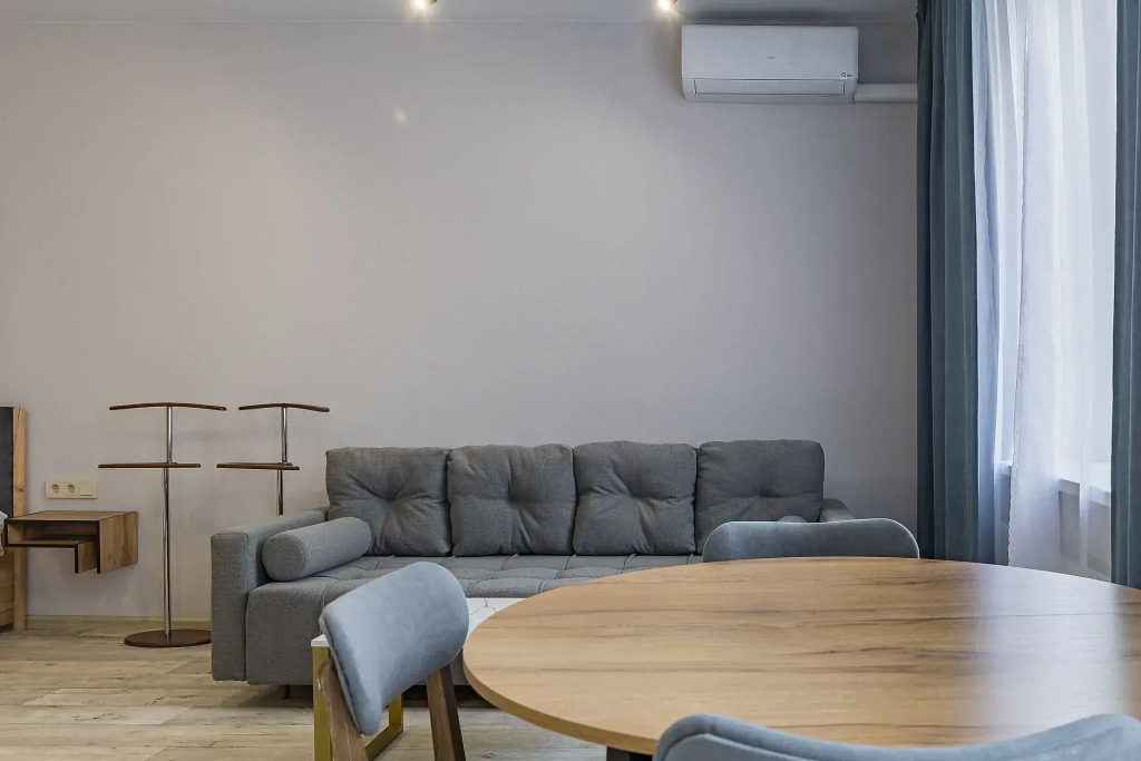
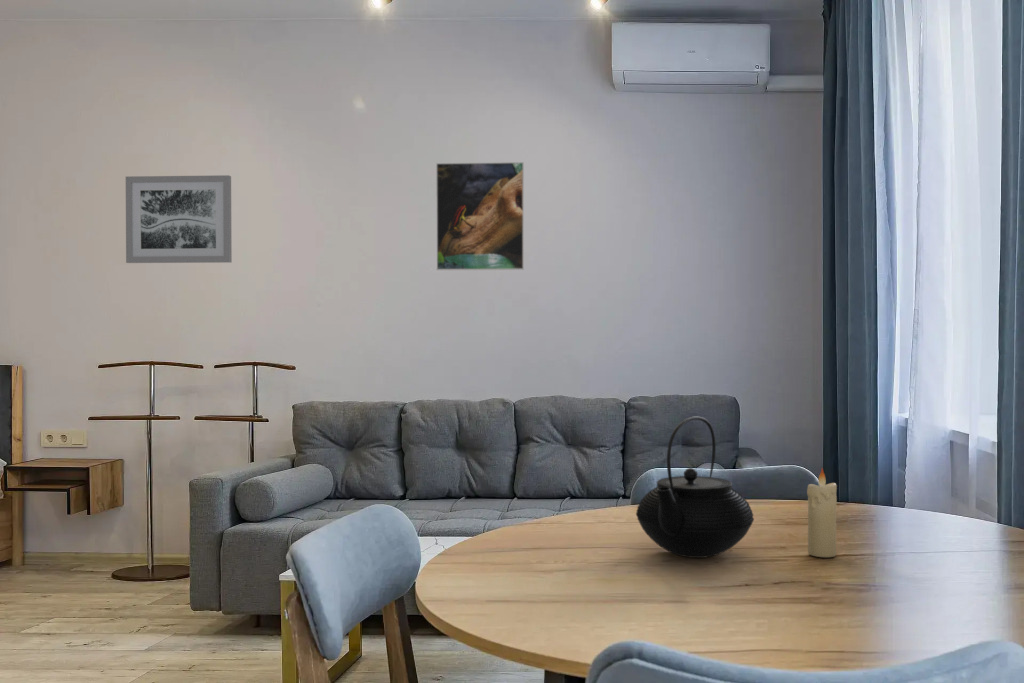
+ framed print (480, 216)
+ wall art (178, 219)
+ candle (821, 511)
+ teapot (691, 486)
